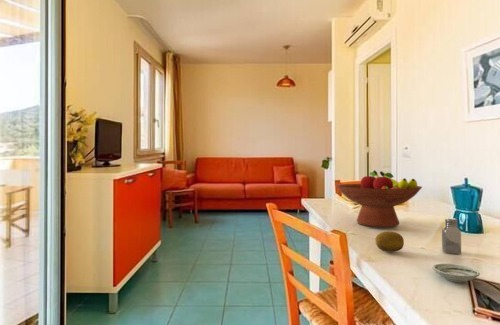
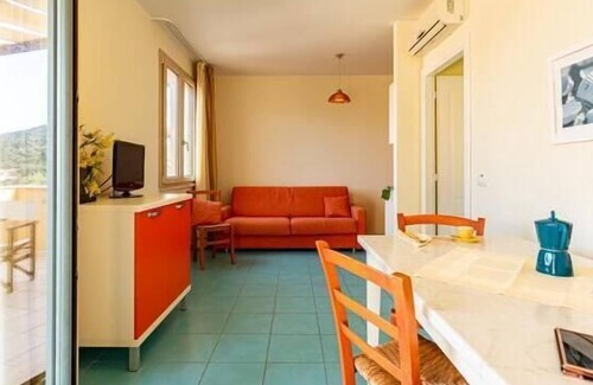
- fruit bowl (377, 197)
- saucer (455, 273)
- fruit (389, 241)
- saltshaker (451, 235)
